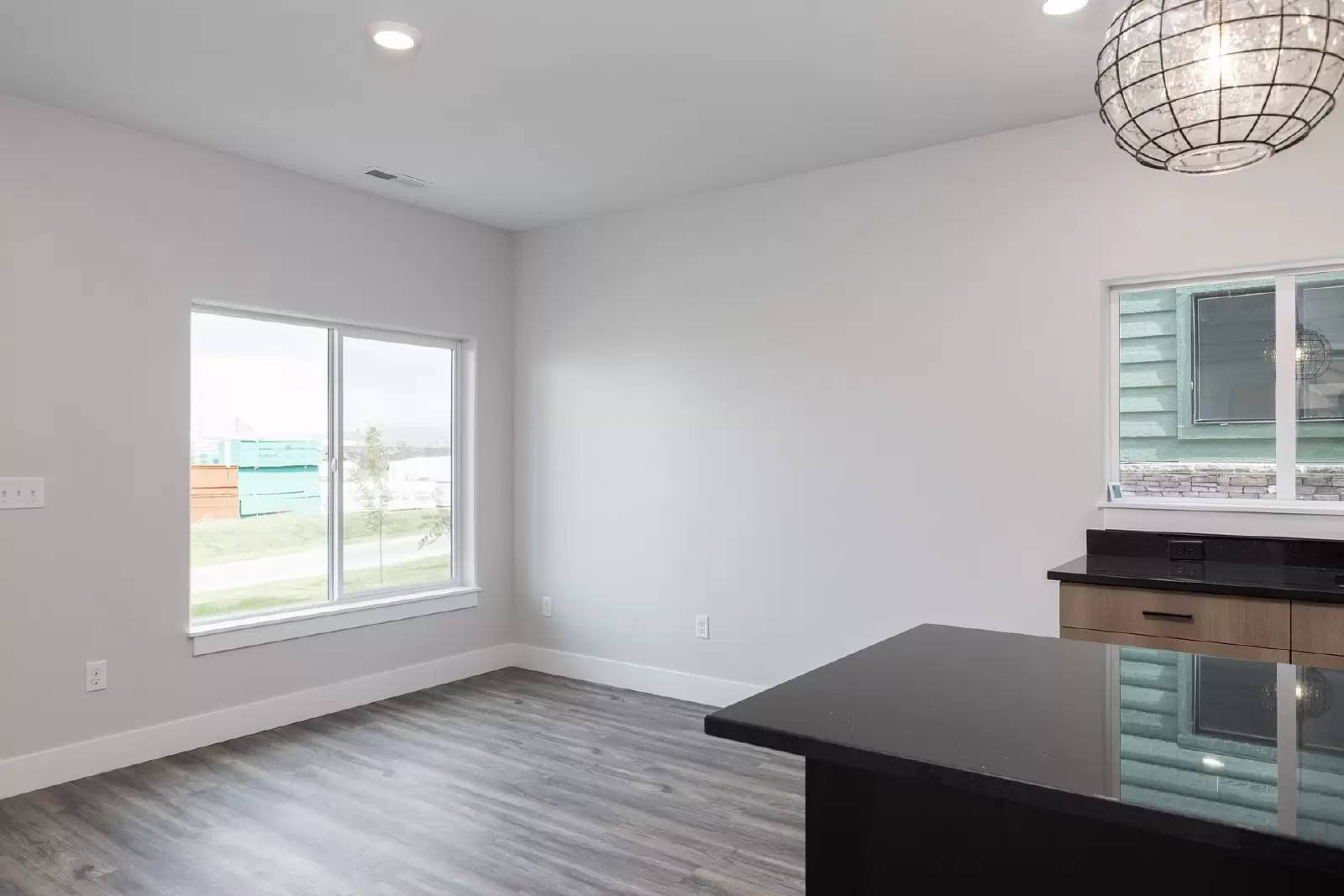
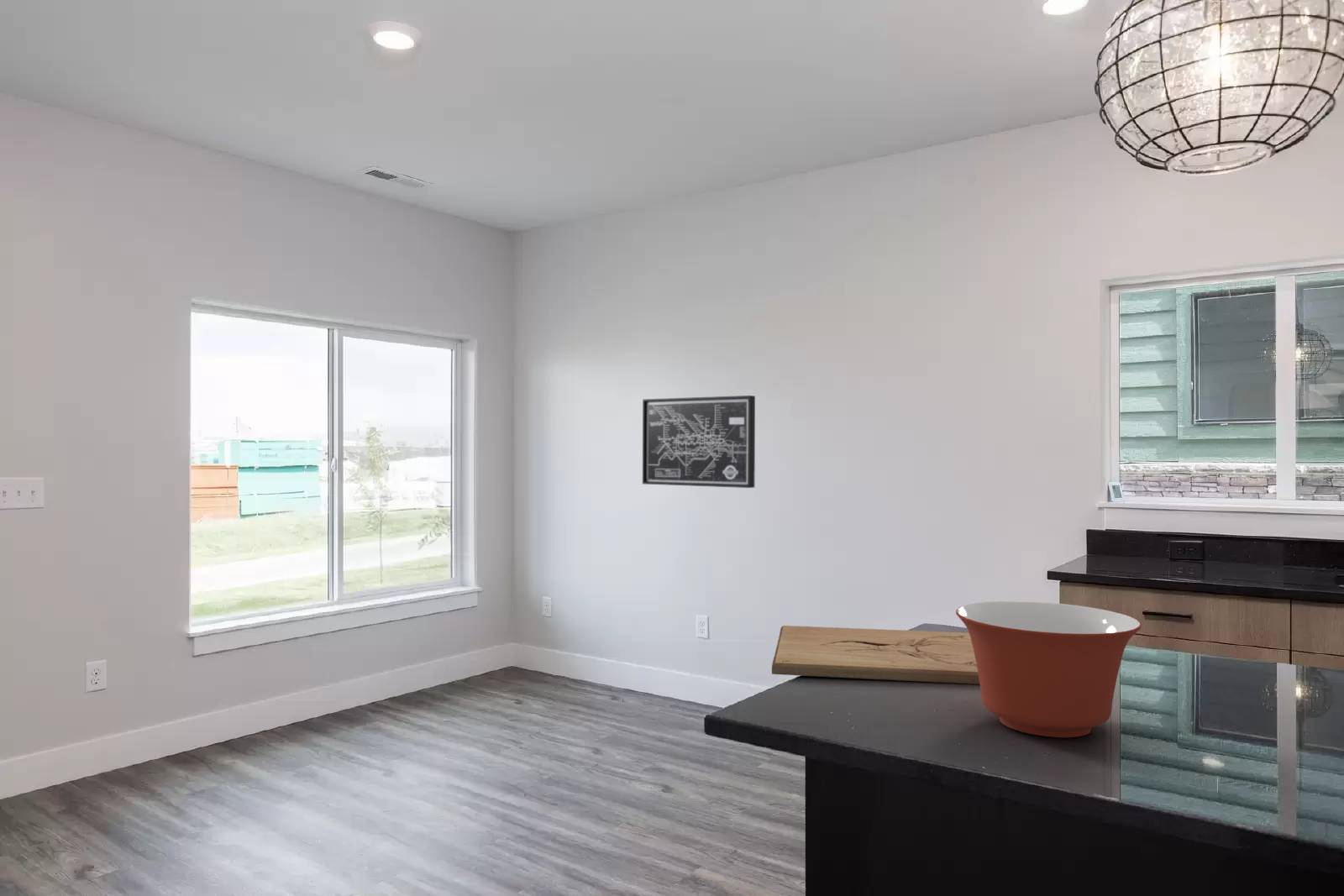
+ mixing bowl (1044, 669)
+ cutting board (904, 652)
+ wall art (696, 442)
